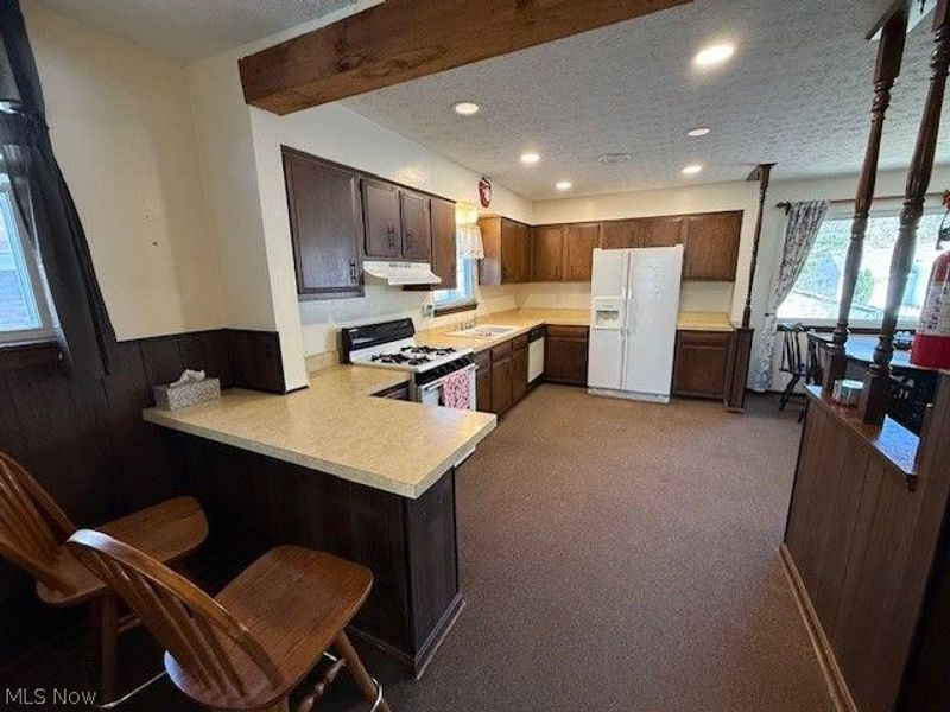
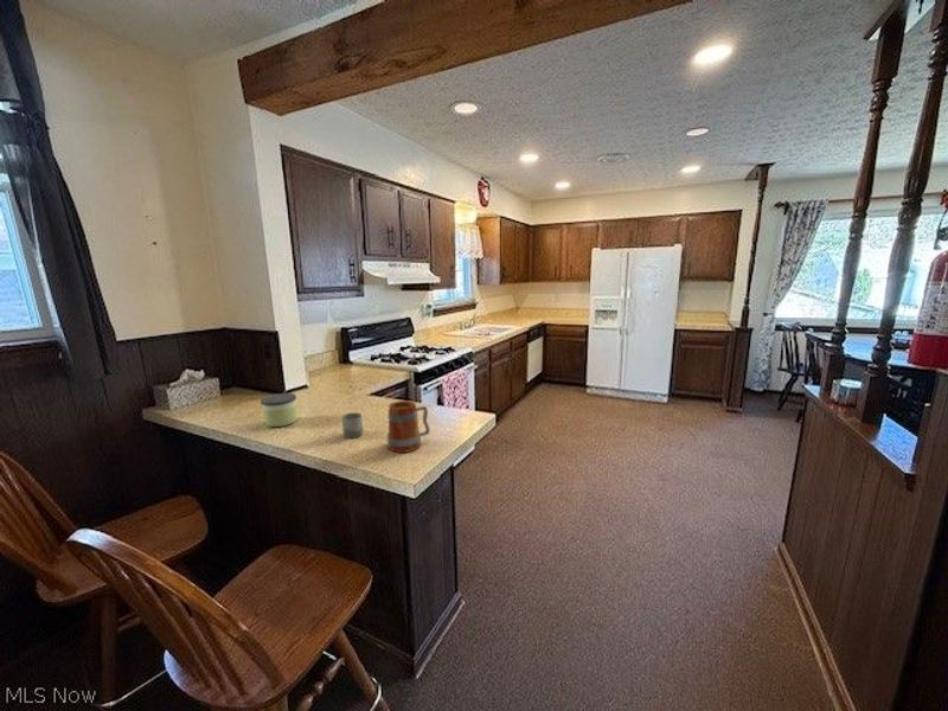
+ candle (280, 410)
+ mug (408, 424)
+ cup (350, 424)
